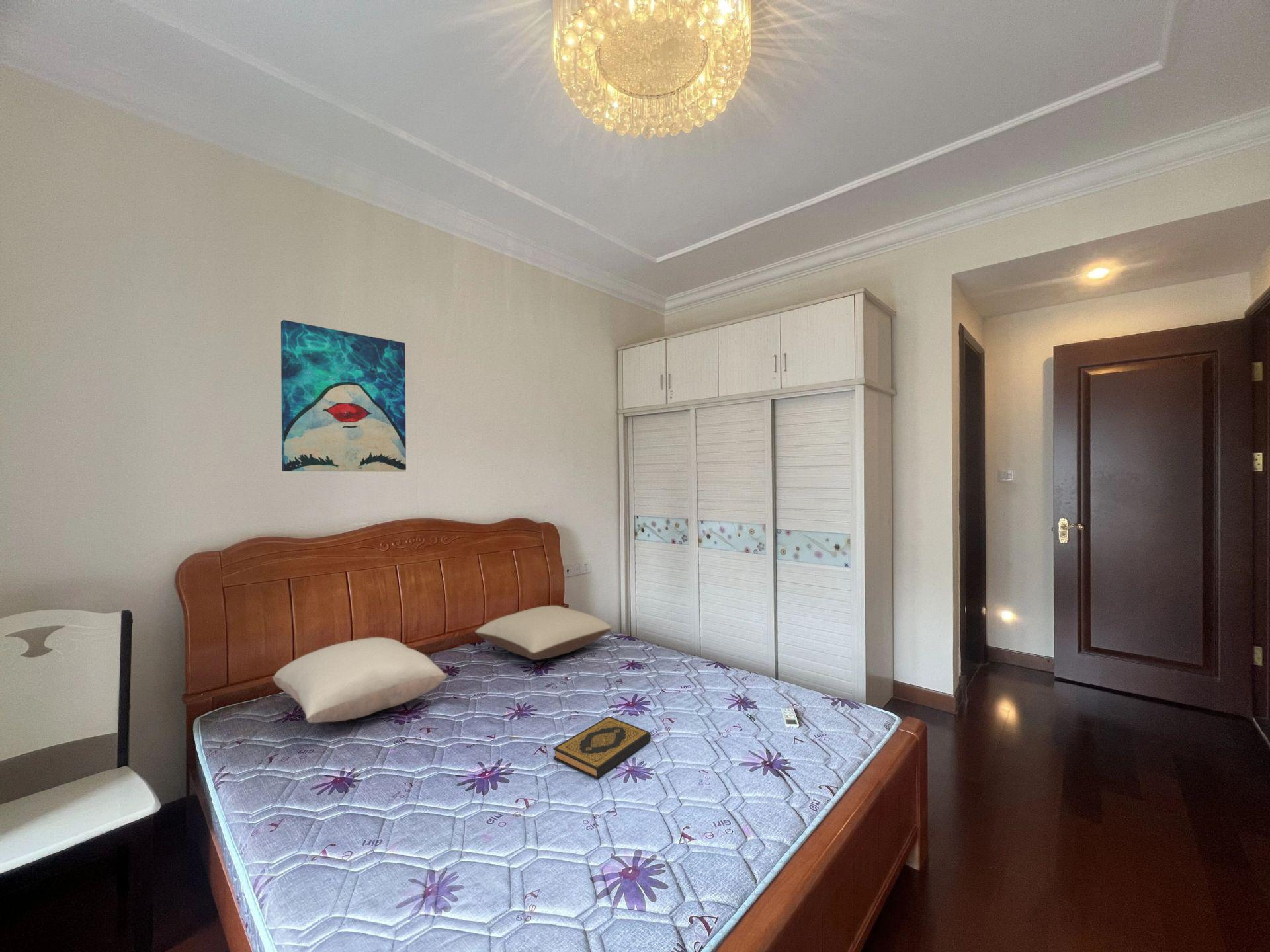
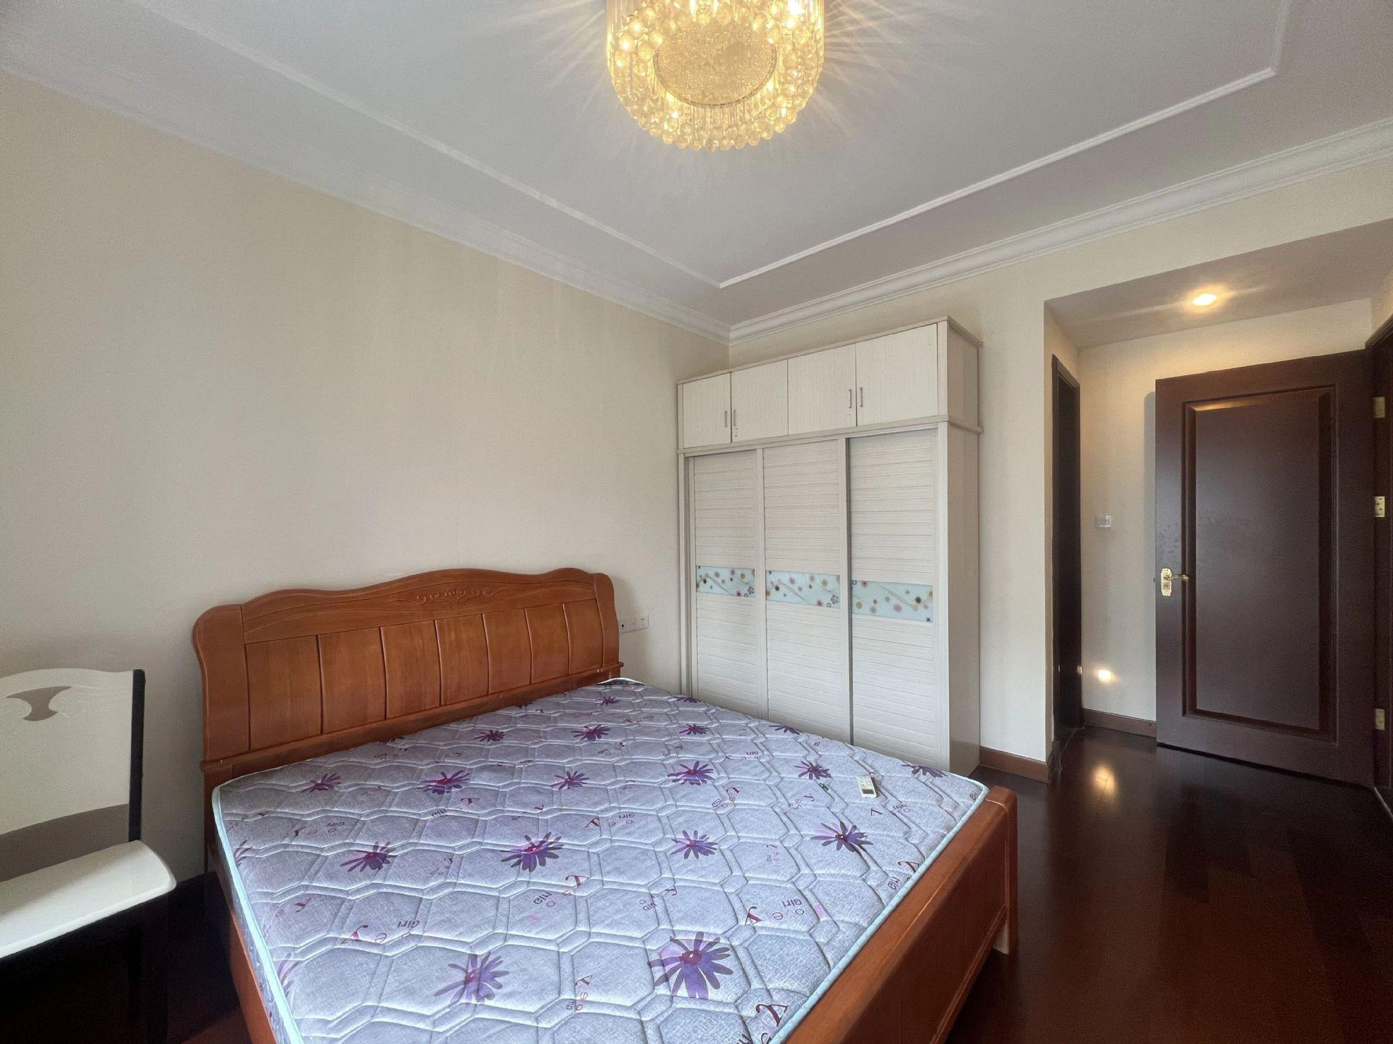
- pillow (544, 631)
- hardback book (603, 744)
- wall art (348, 402)
- pillow (360, 674)
